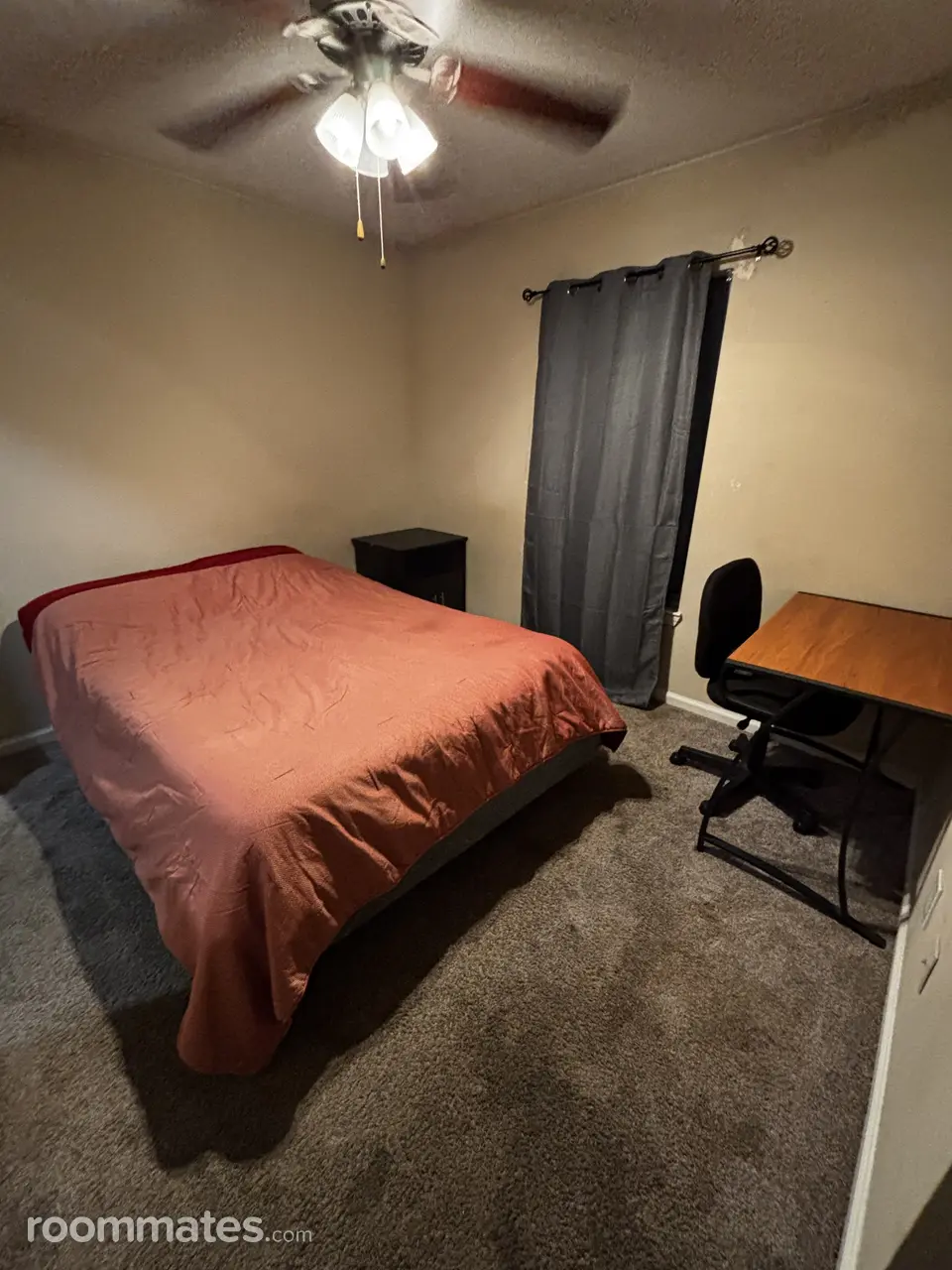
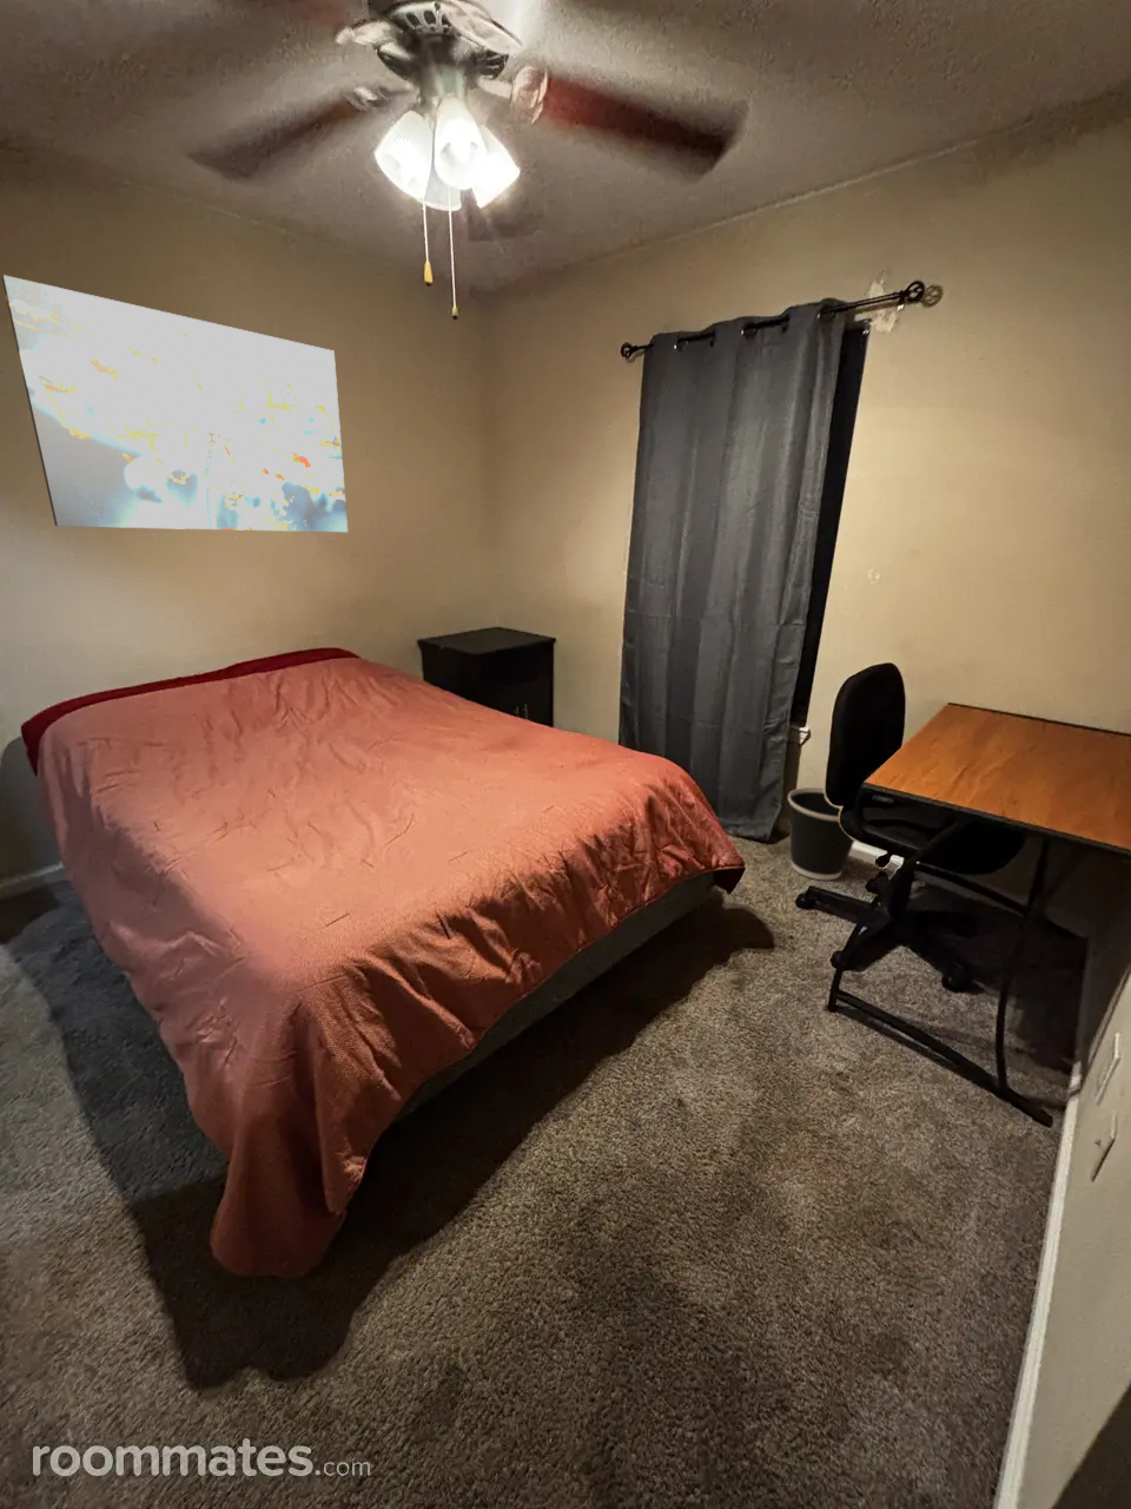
+ wastebasket (821, 834)
+ wall art (209, 429)
